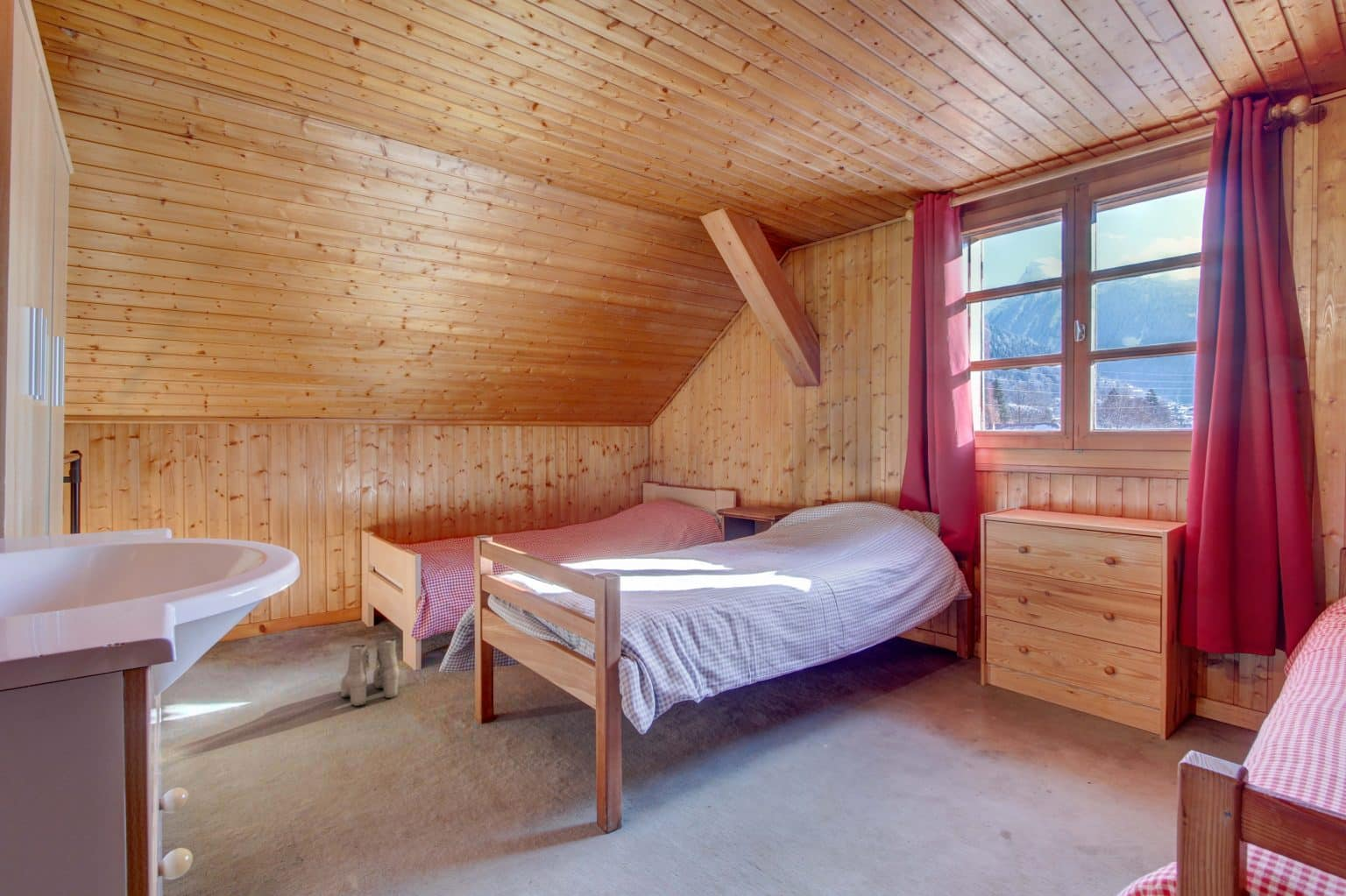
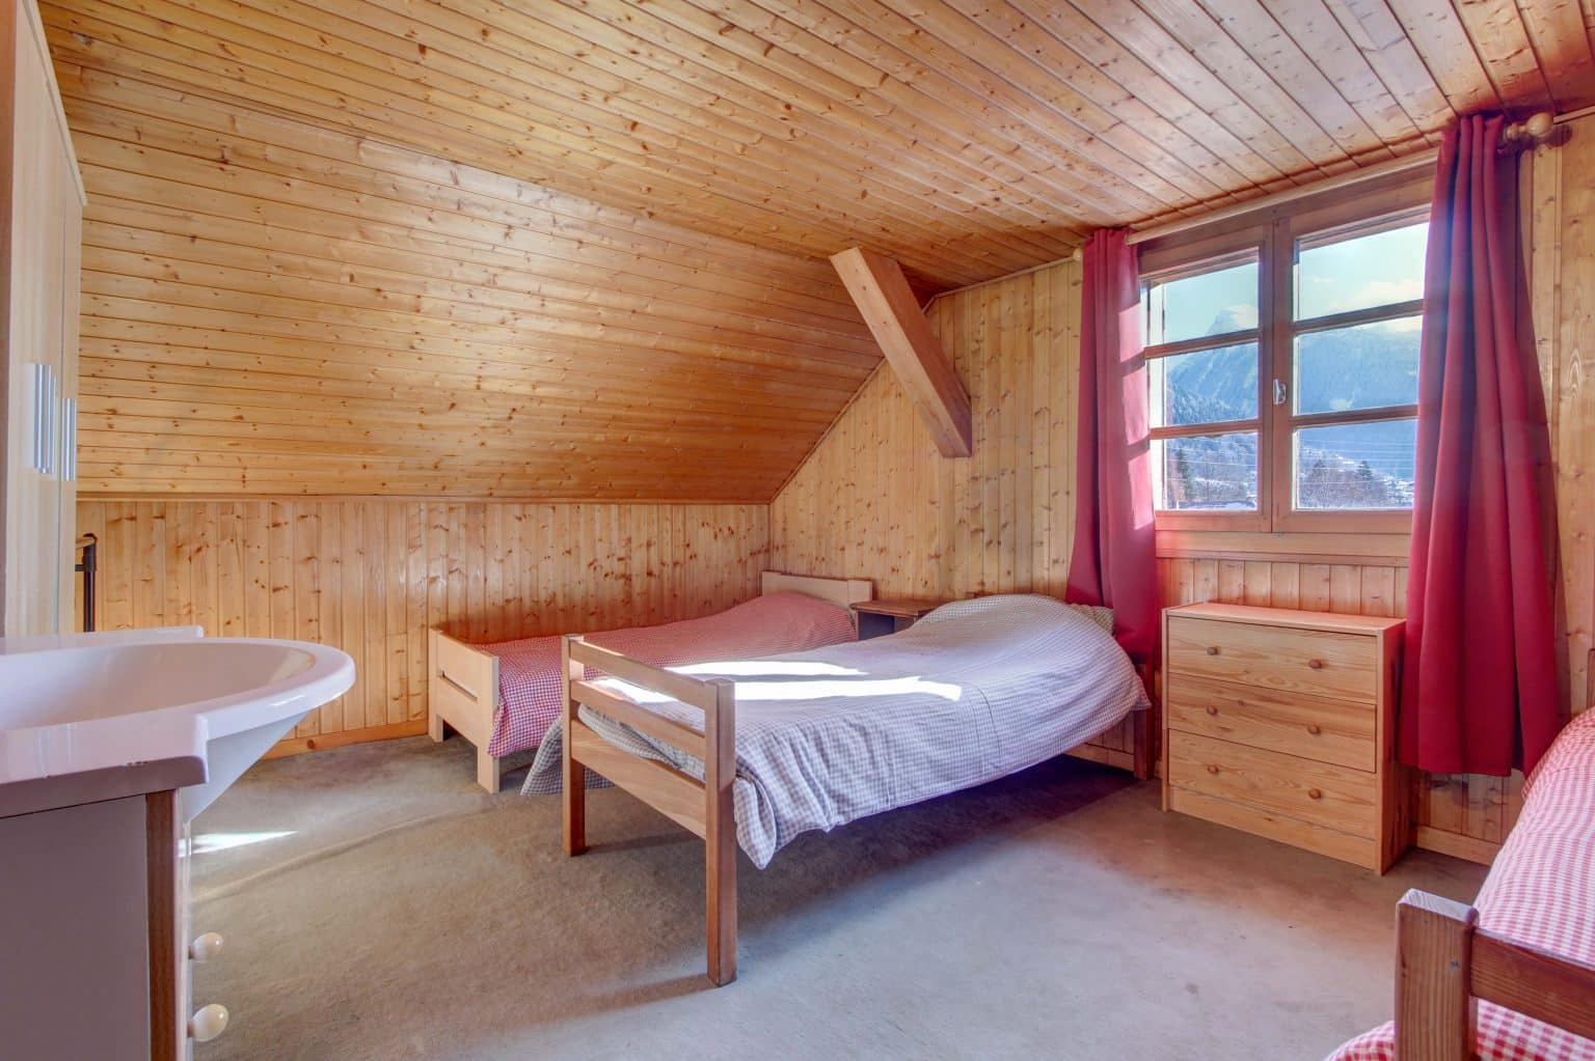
- boots (368, 666)
